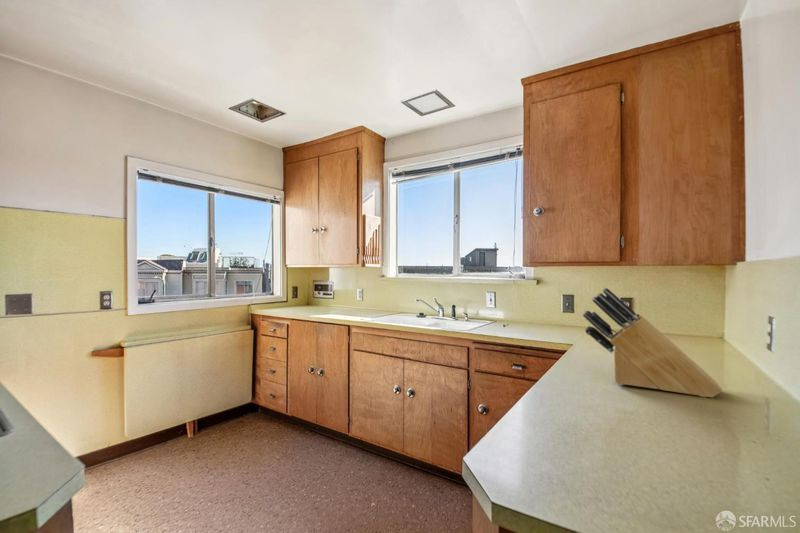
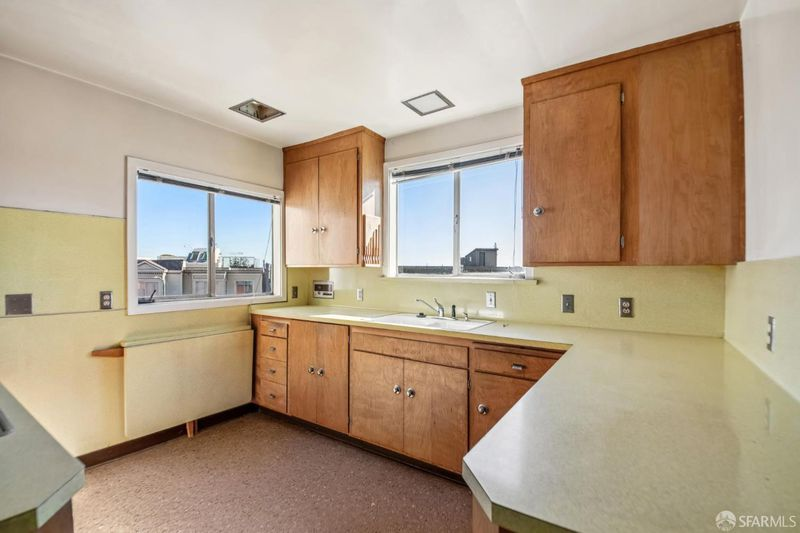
- knife block (645, 336)
